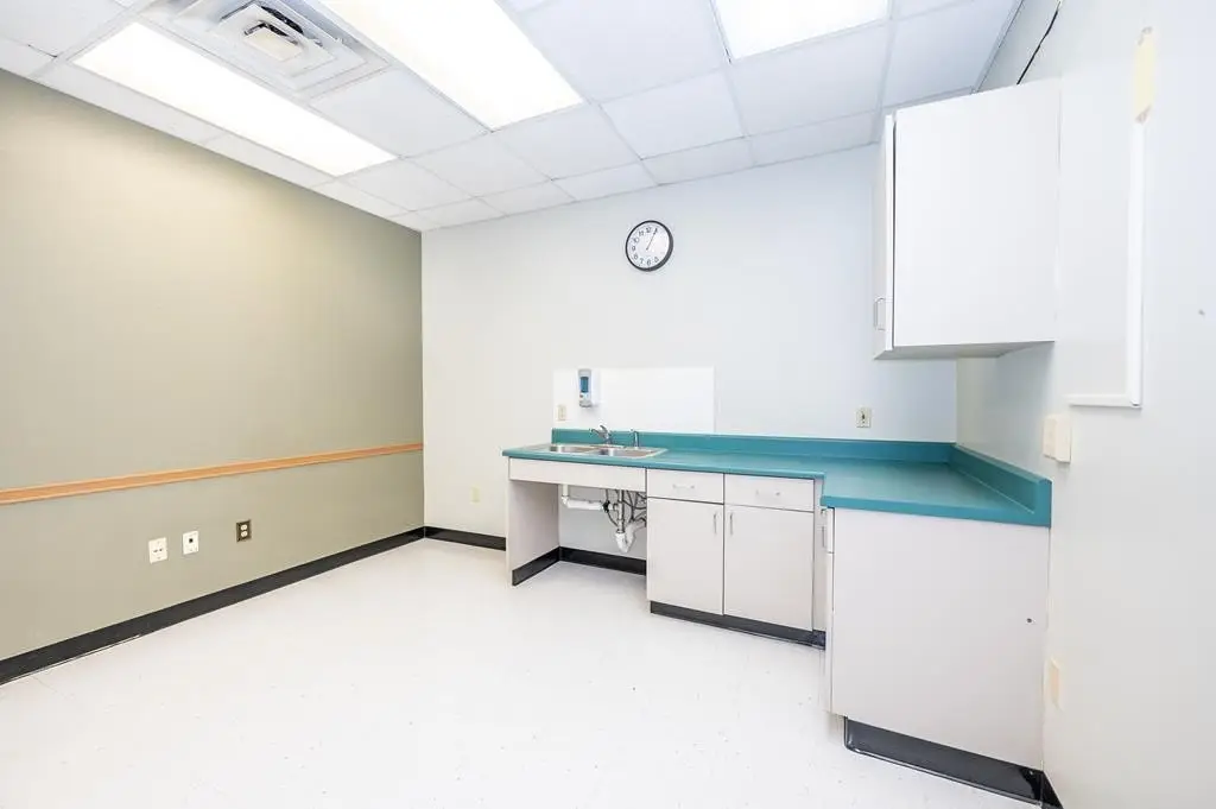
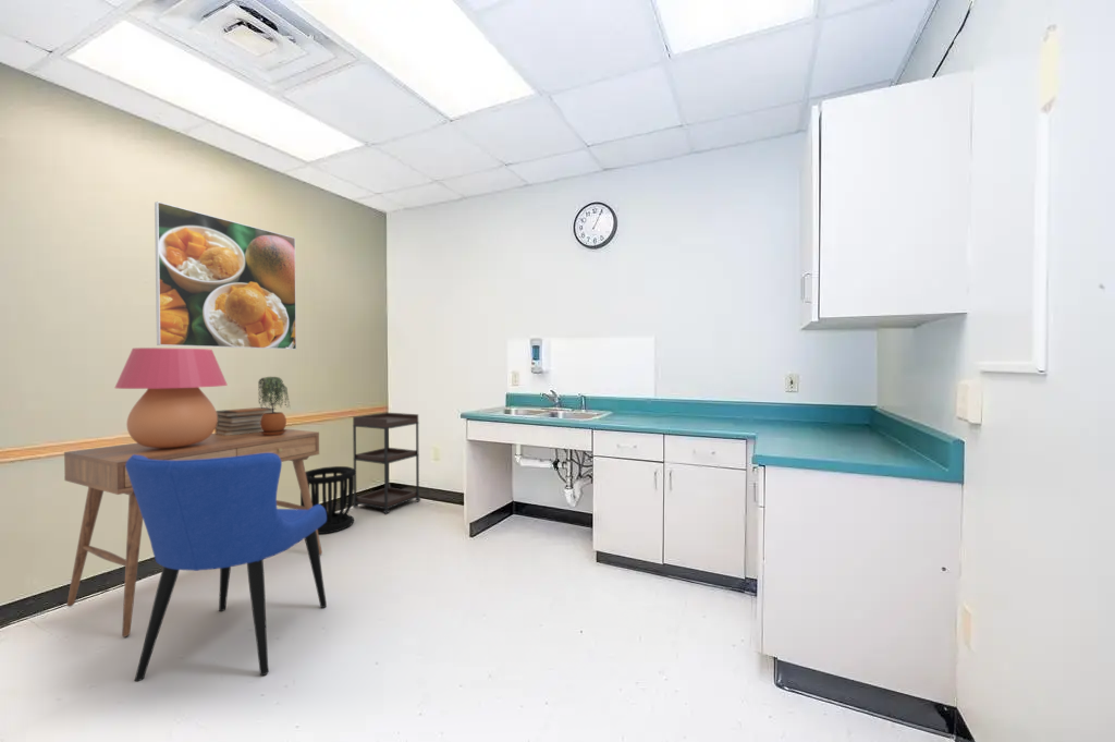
+ book stack (245, 419)
+ wastebasket (328, 498)
+ desk (201, 459)
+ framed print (234, 284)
+ dining chair (240, 540)
+ shelving unit (387, 460)
+ table lamp (174, 397)
+ potted plant (273, 404)
